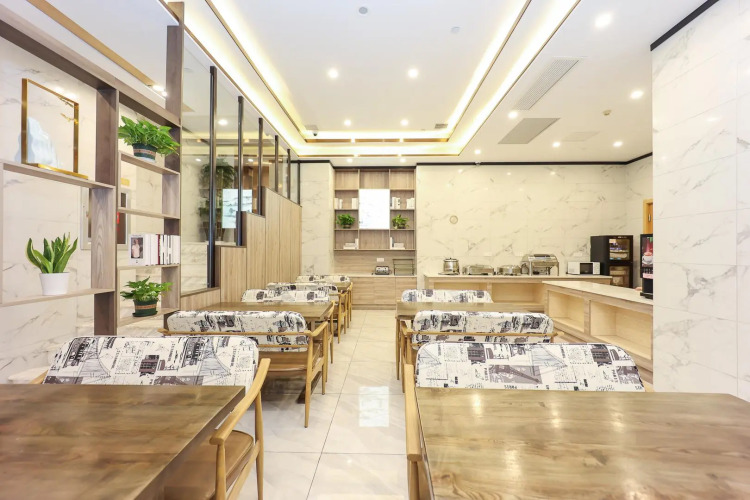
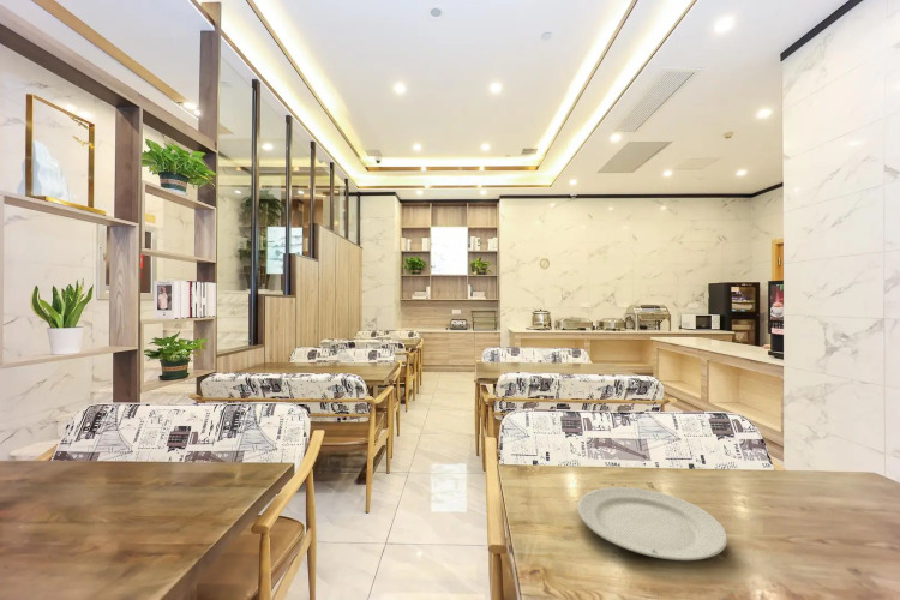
+ chinaware (647, 523)
